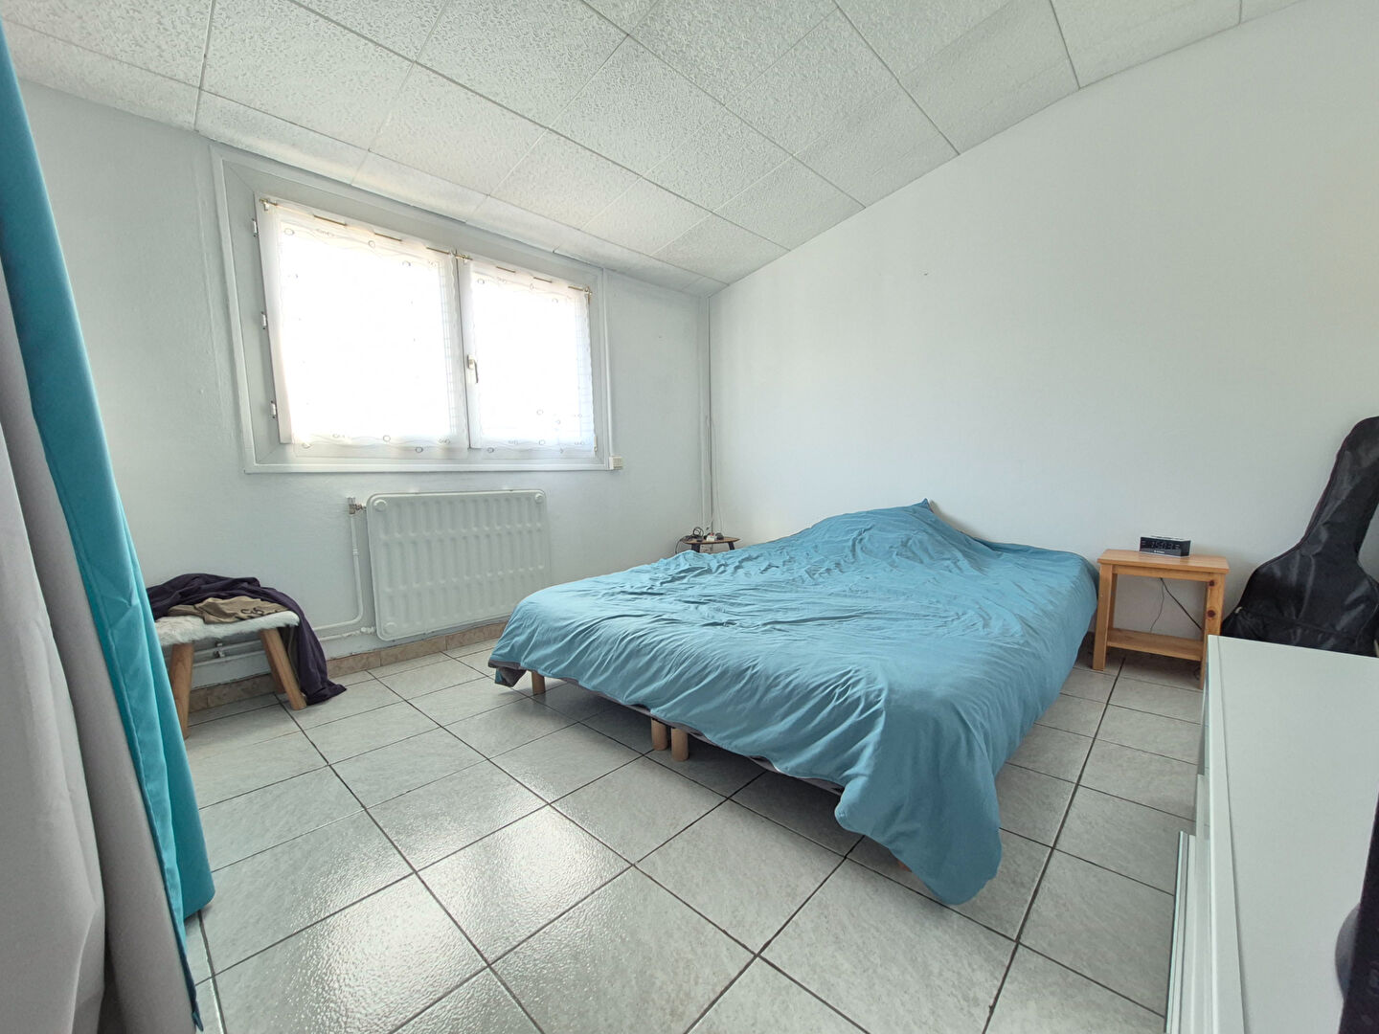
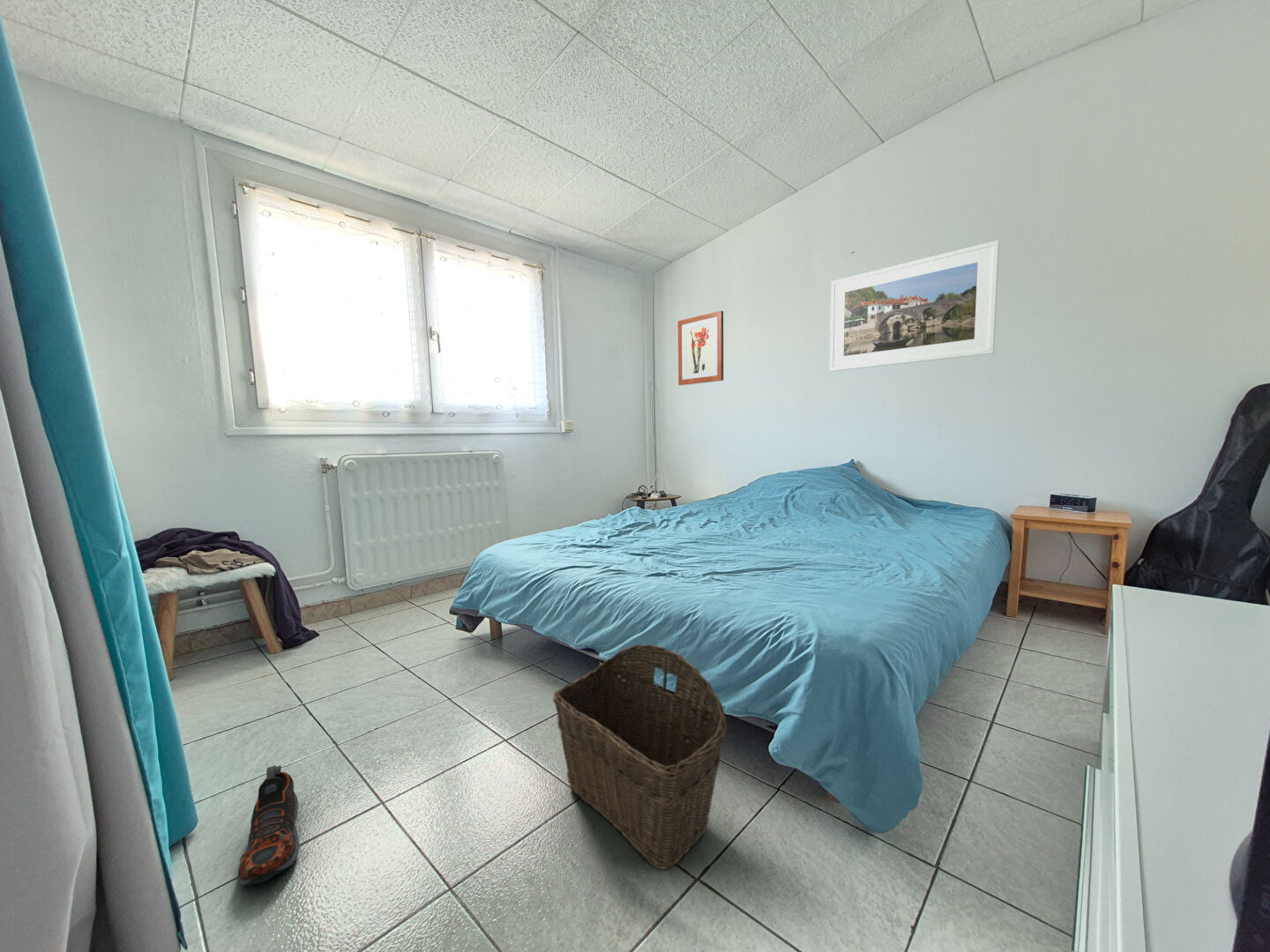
+ wicker basket (637, 737)
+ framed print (904, 314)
+ wall art (699, 349)
+ shoe (270, 815)
